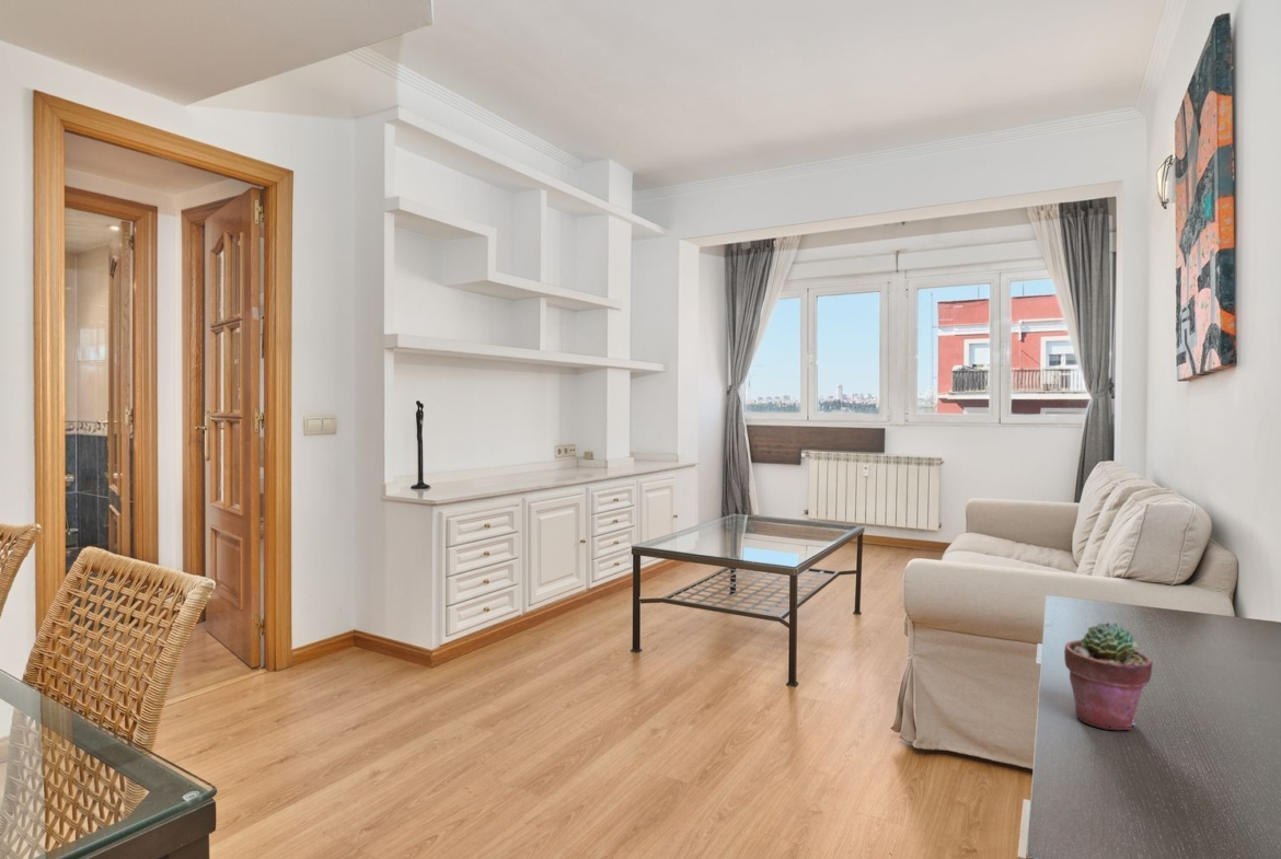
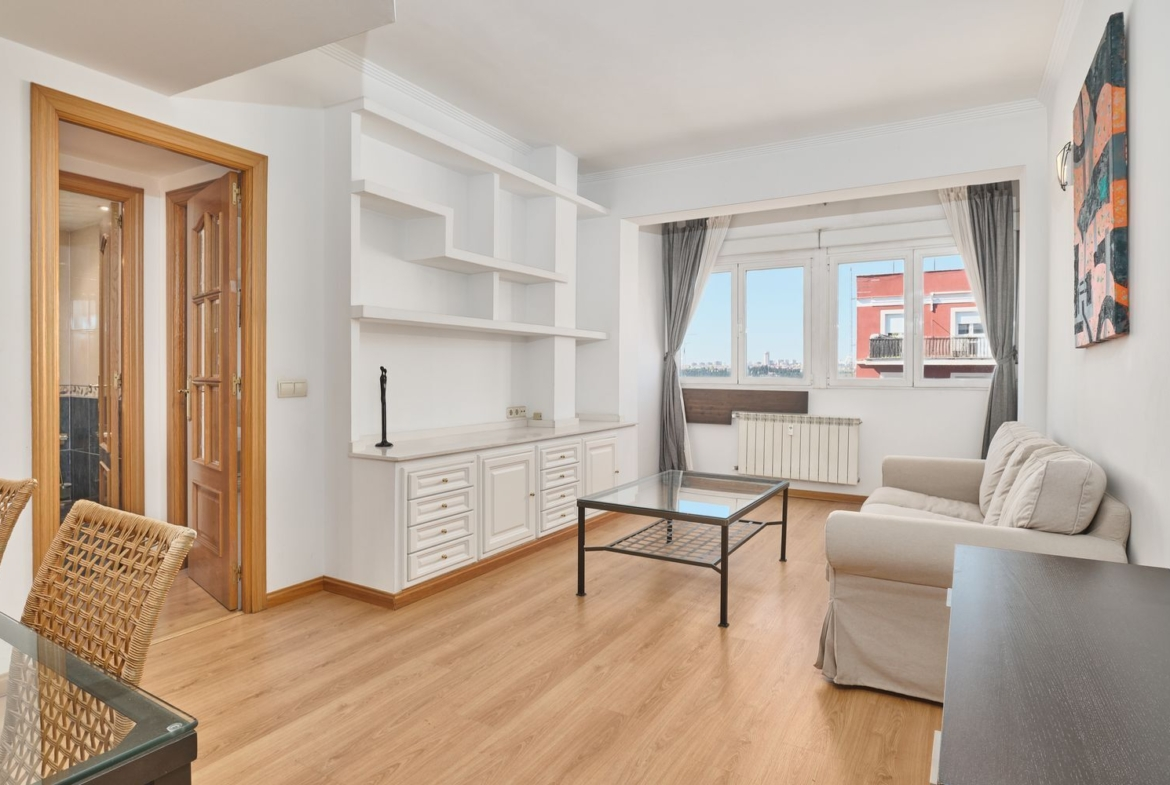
- potted succulent (1106, 672)
